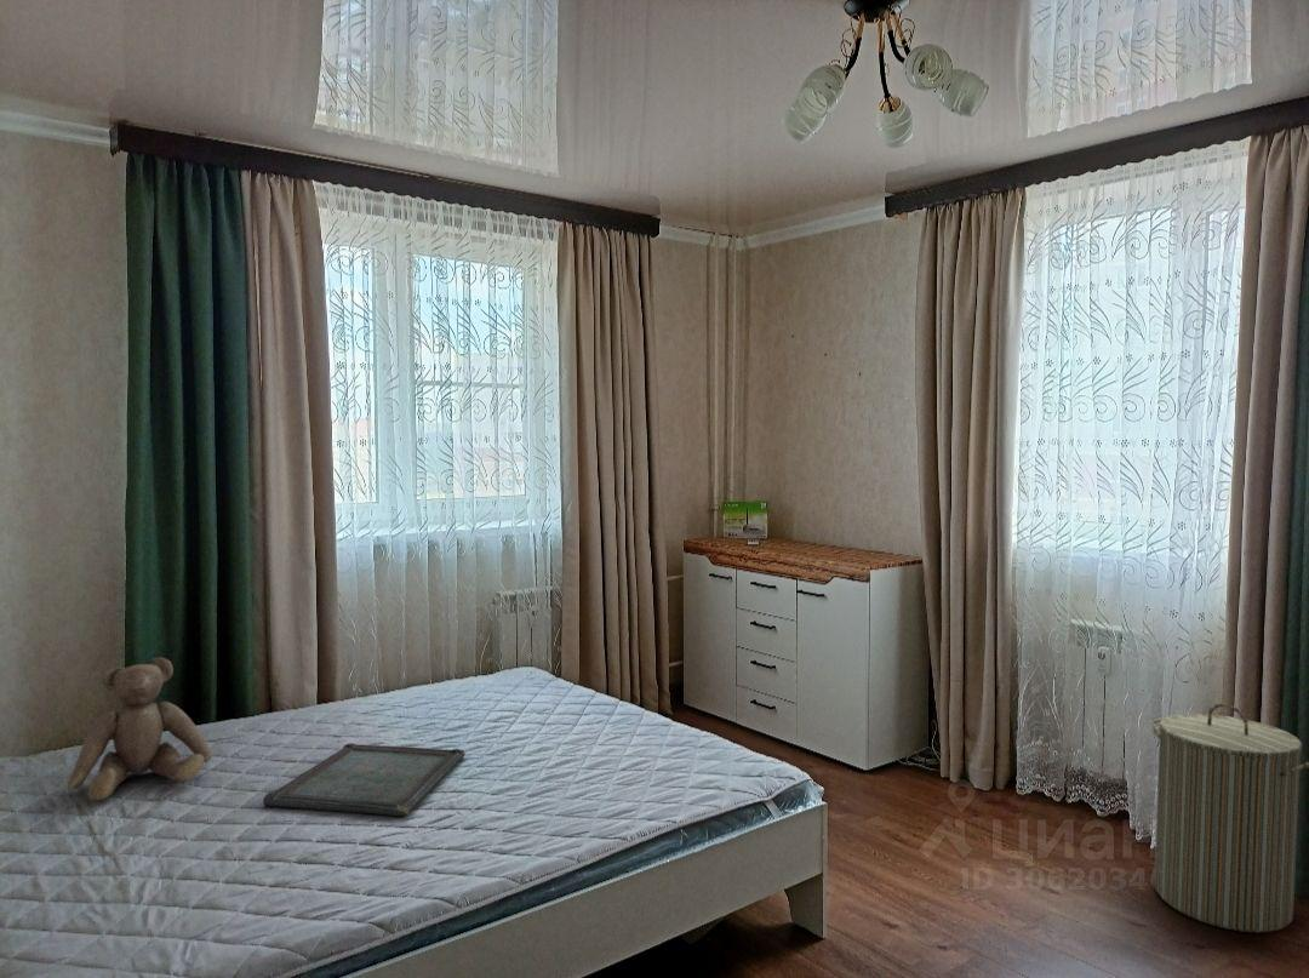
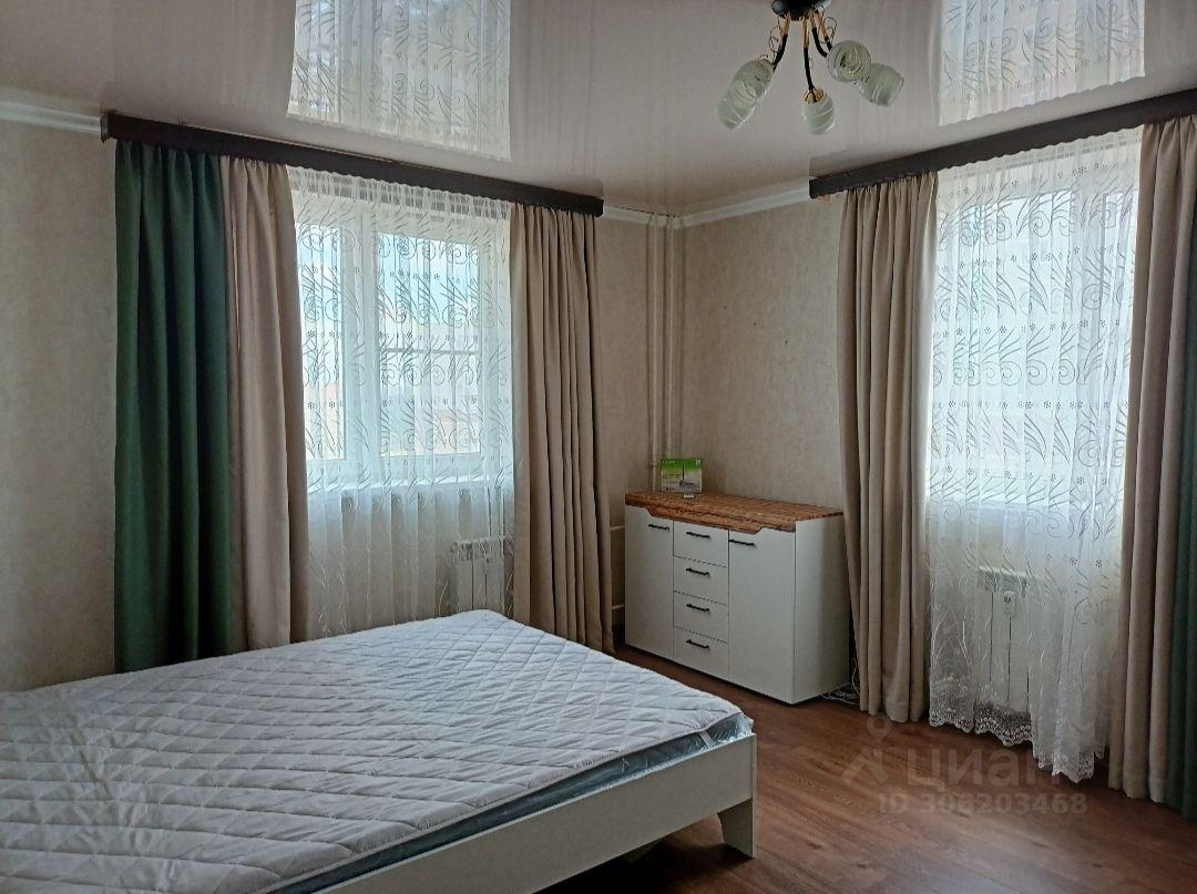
- laundry hamper (1225, 803)
- serving tray (373, 776)
- teddy bear (141, 725)
